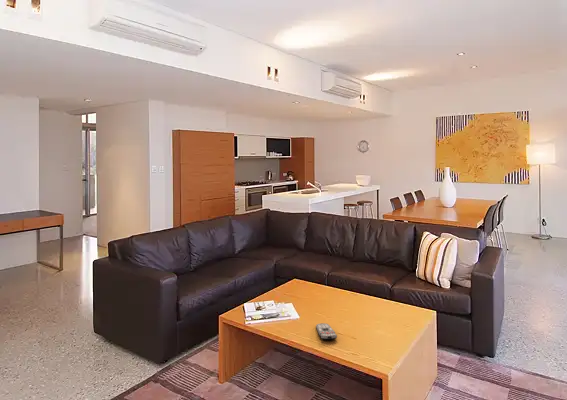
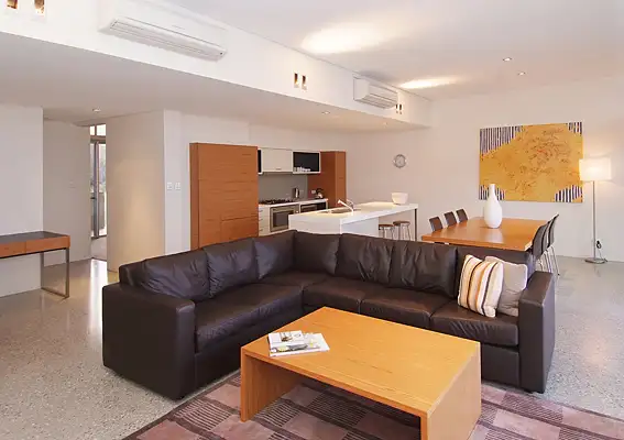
- remote control (325, 331)
